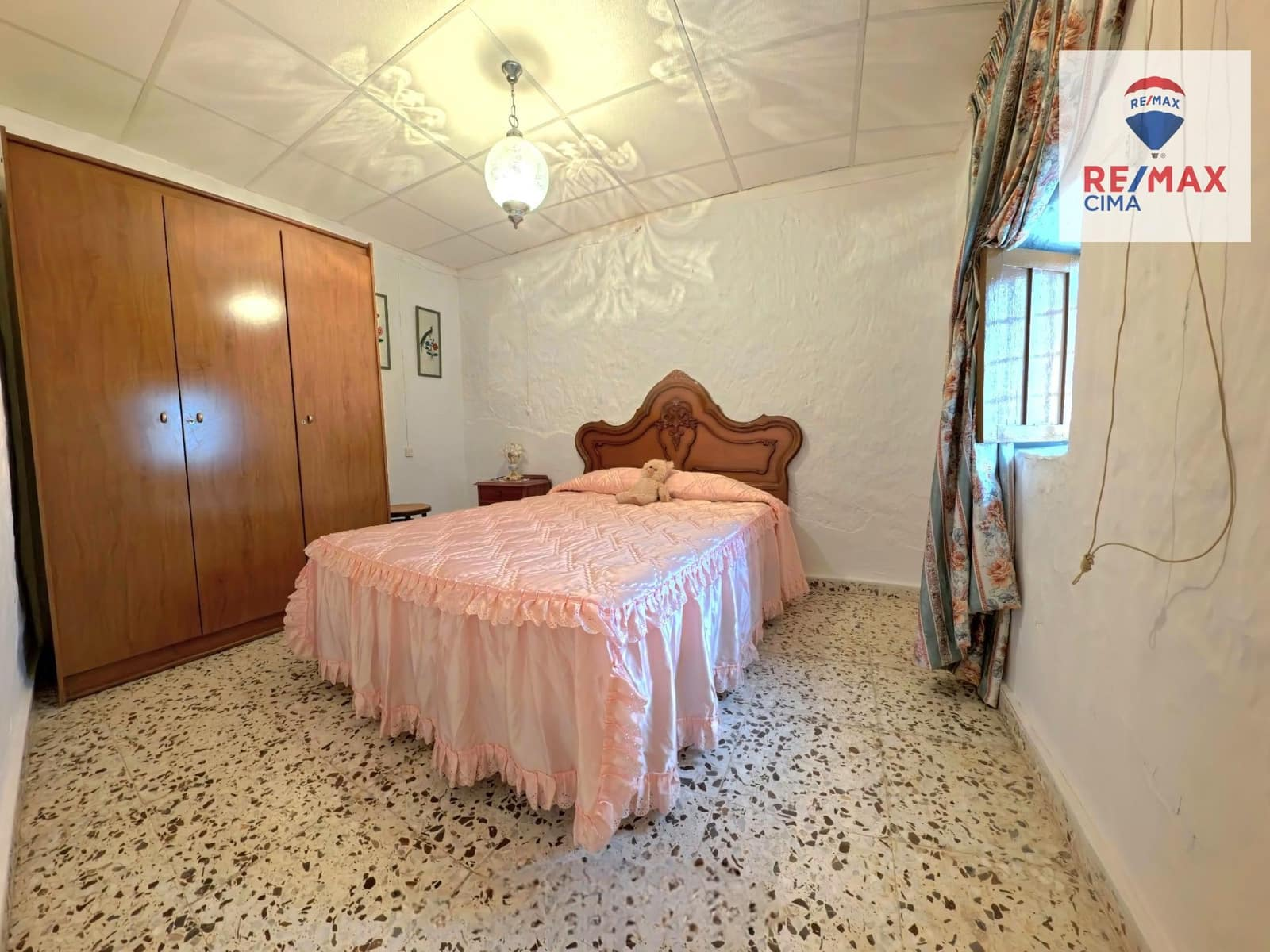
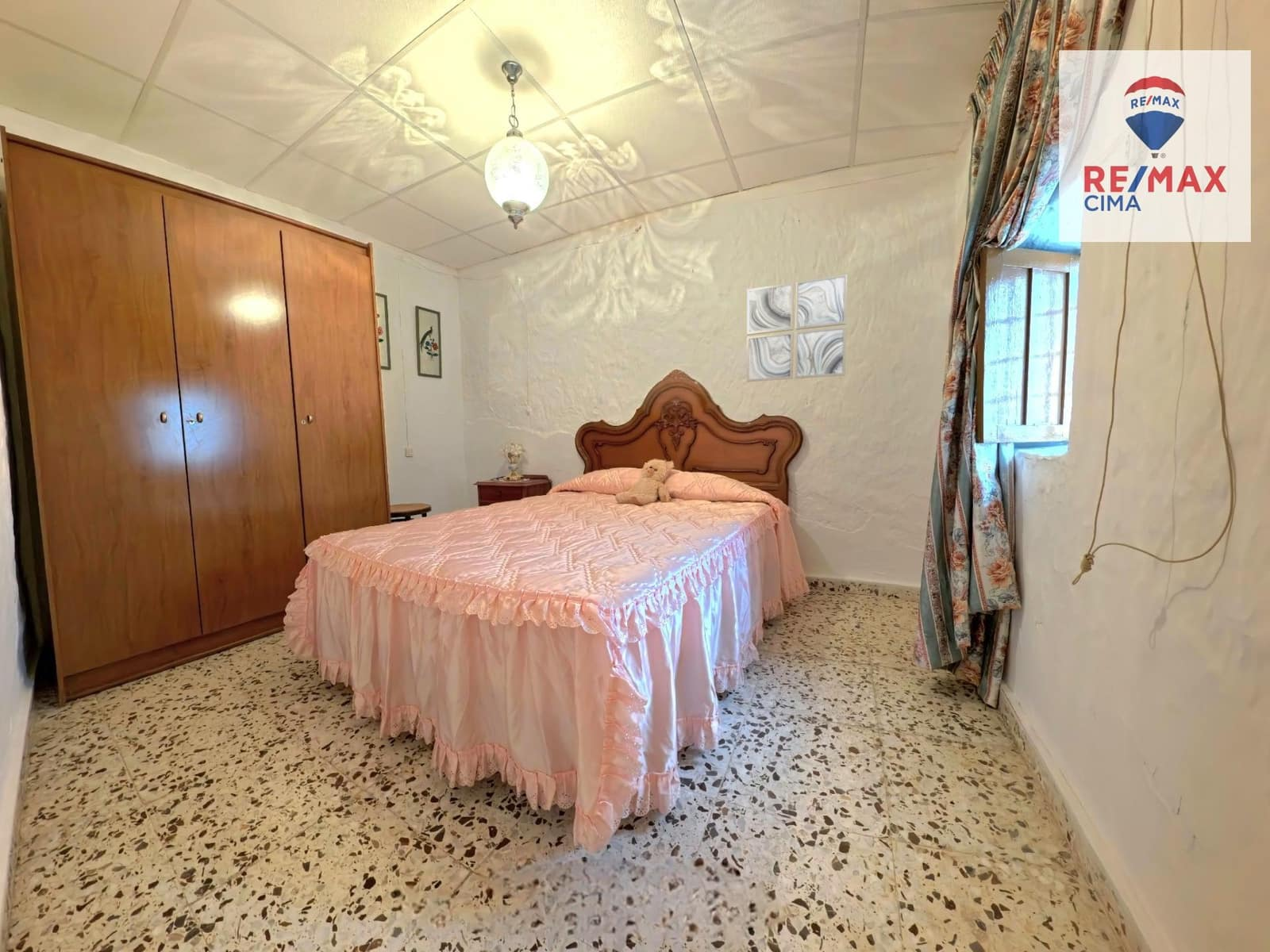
+ wall art (795, 332)
